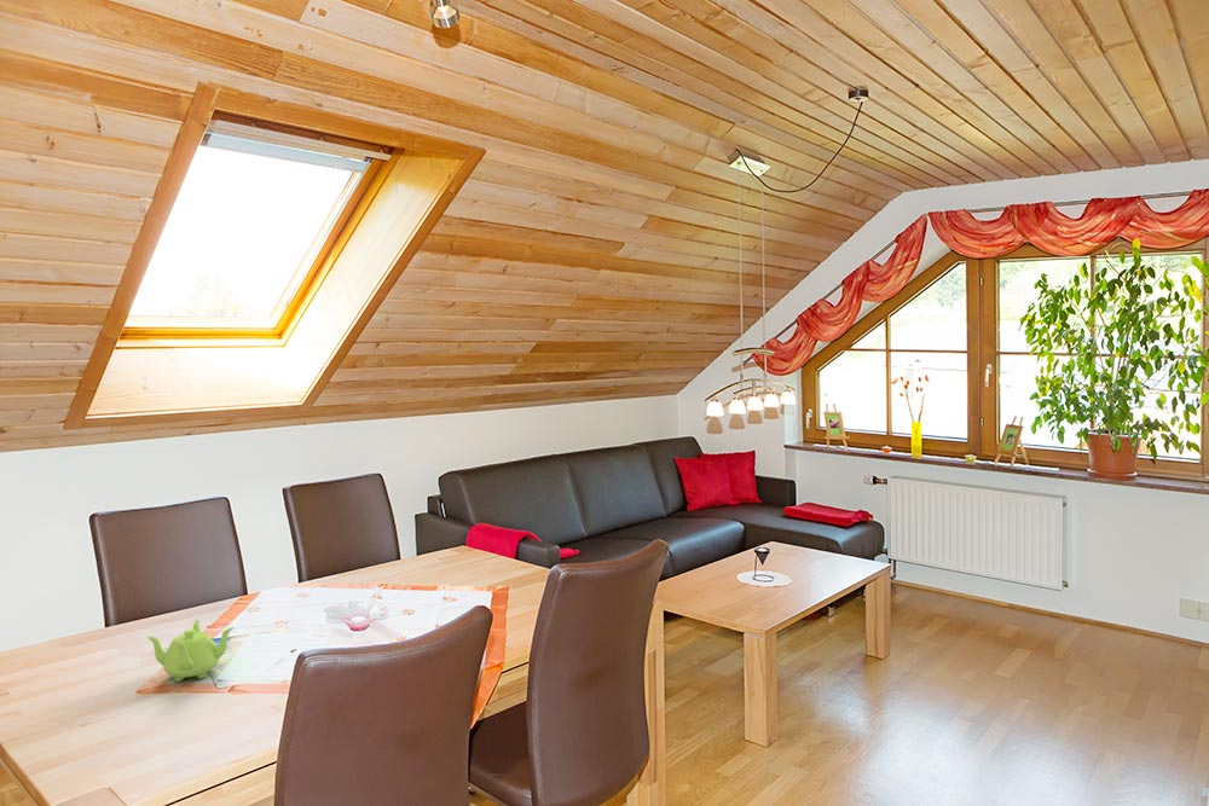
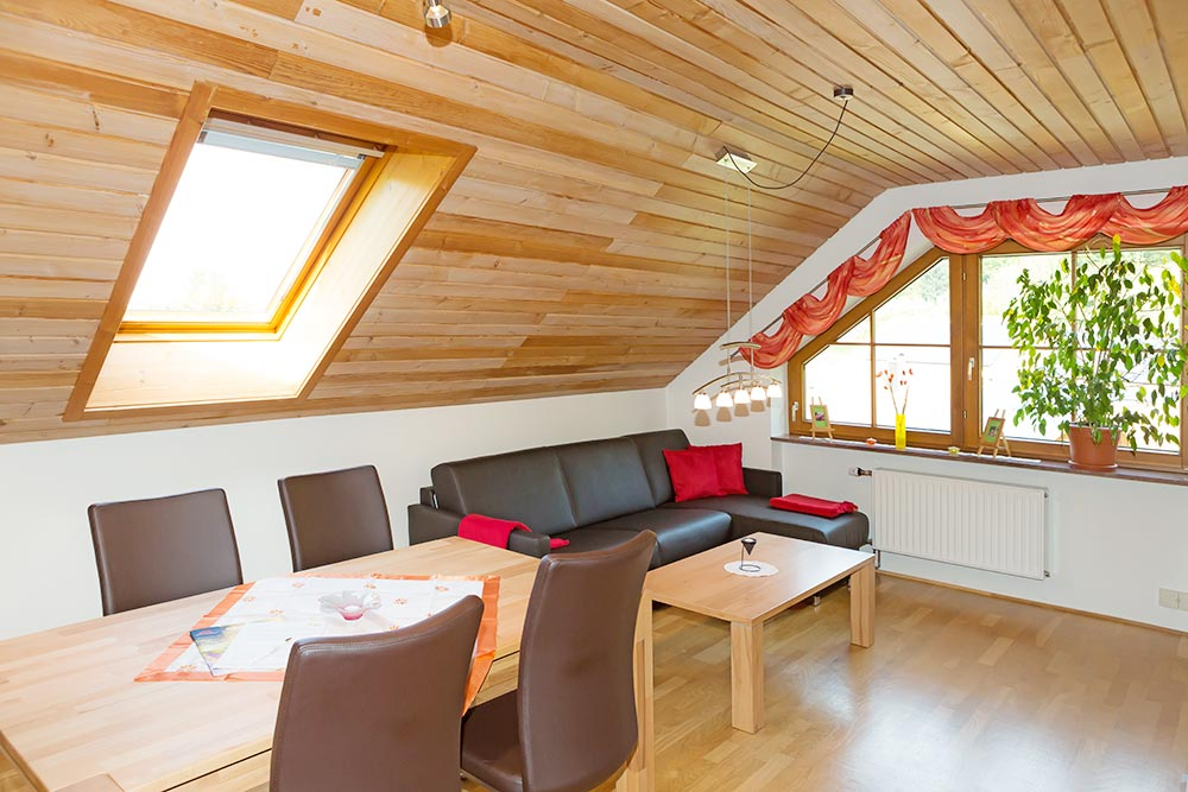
- teapot (191, 651)
